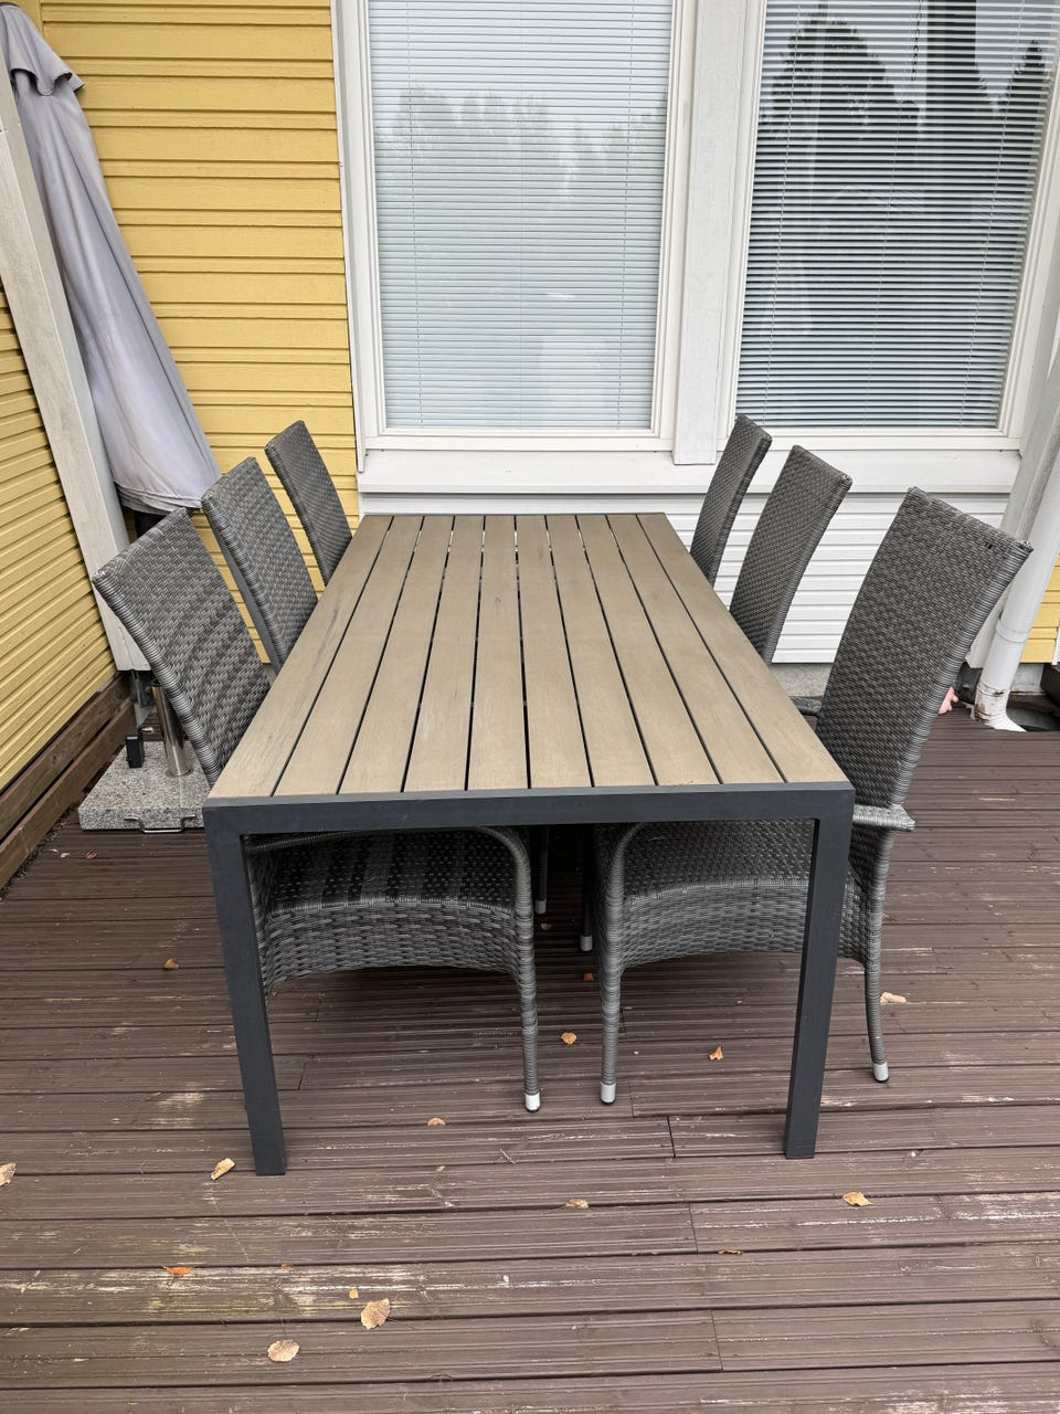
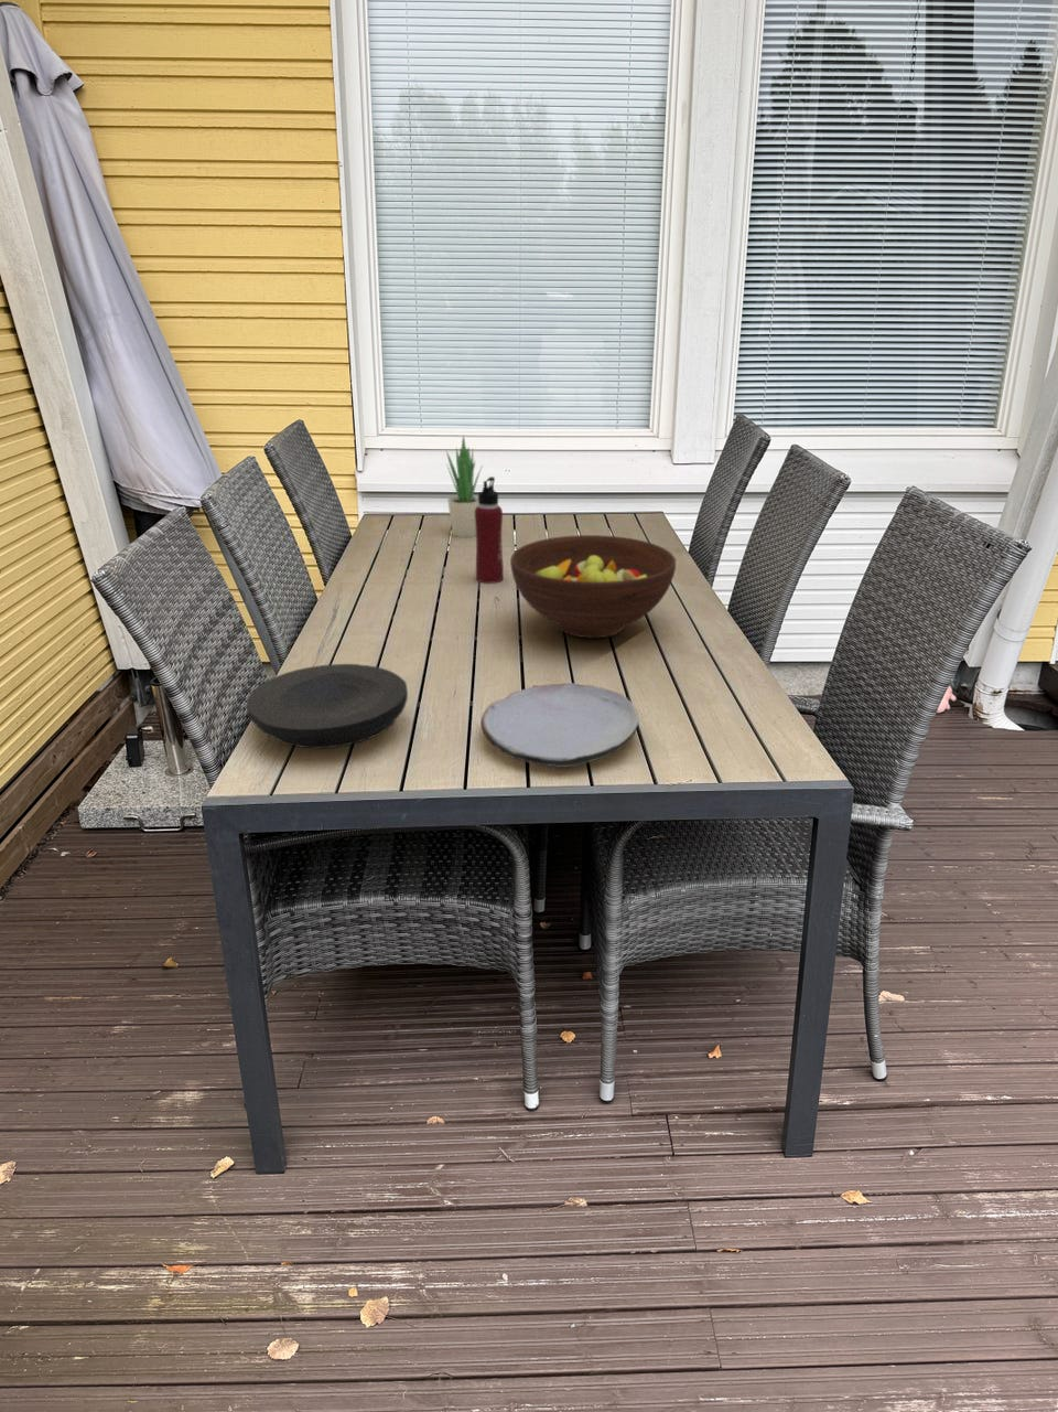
+ plate (559, 724)
+ fruit bowl (592, 594)
+ plate (328, 708)
+ water bottle (488, 529)
+ potted plant (465, 485)
